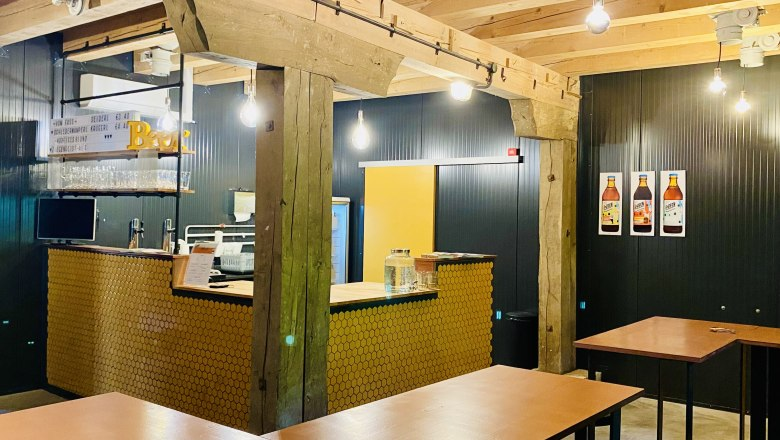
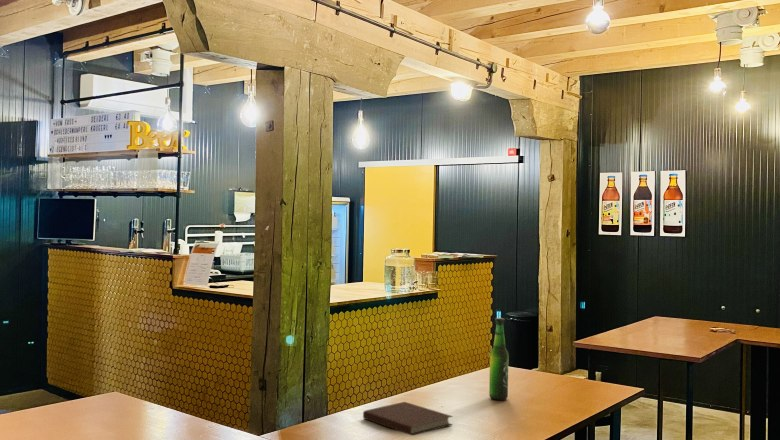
+ beer bottle (499, 358)
+ notebook (407, 417)
